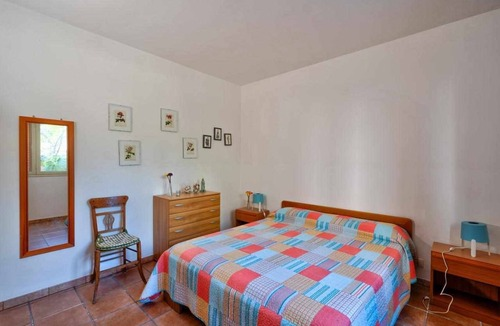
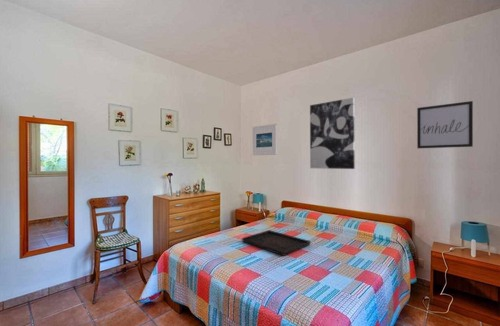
+ serving tray (275, 241)
+ wall art (443, 126)
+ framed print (264, 140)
+ wall art (331, 135)
